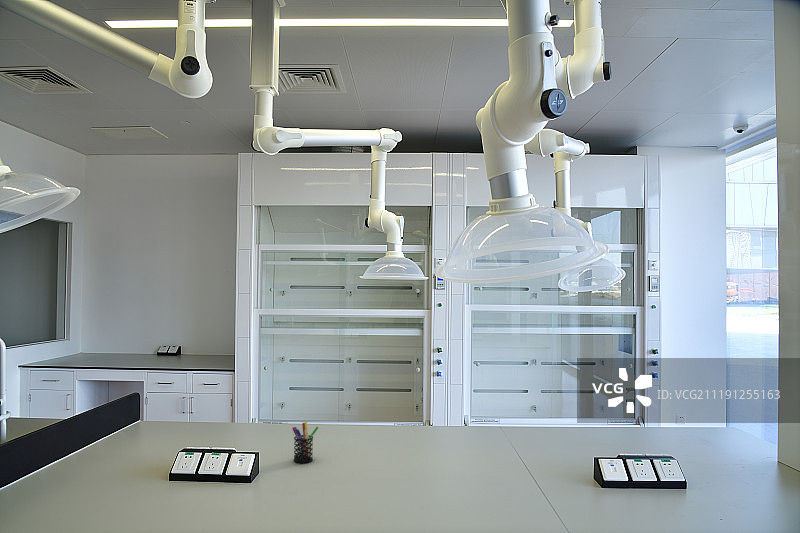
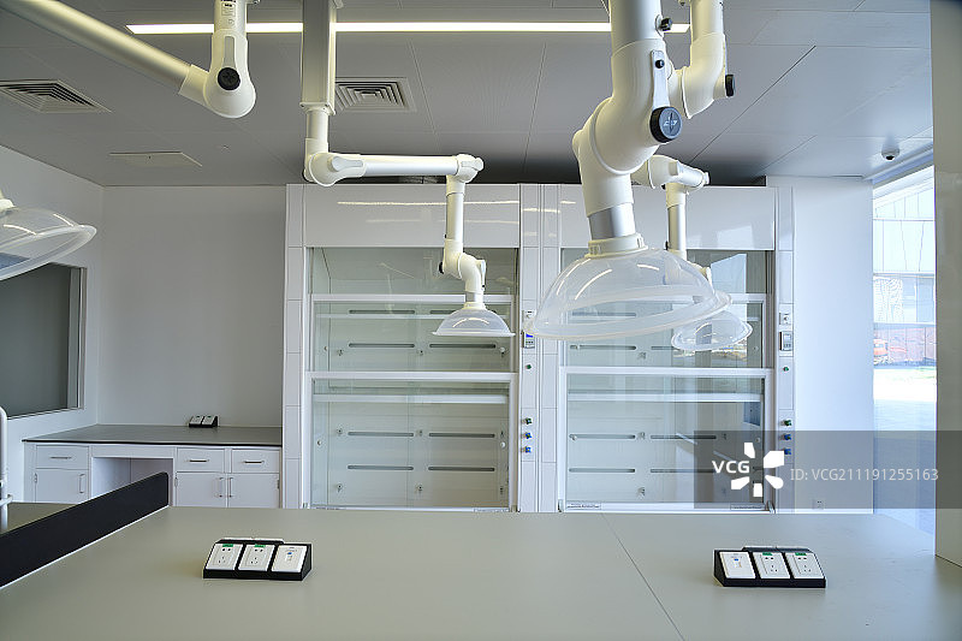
- pen holder (305, 440)
